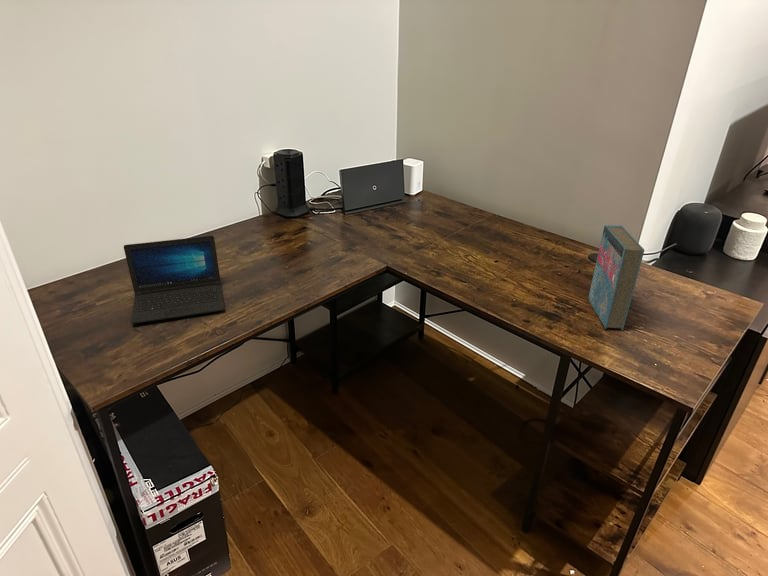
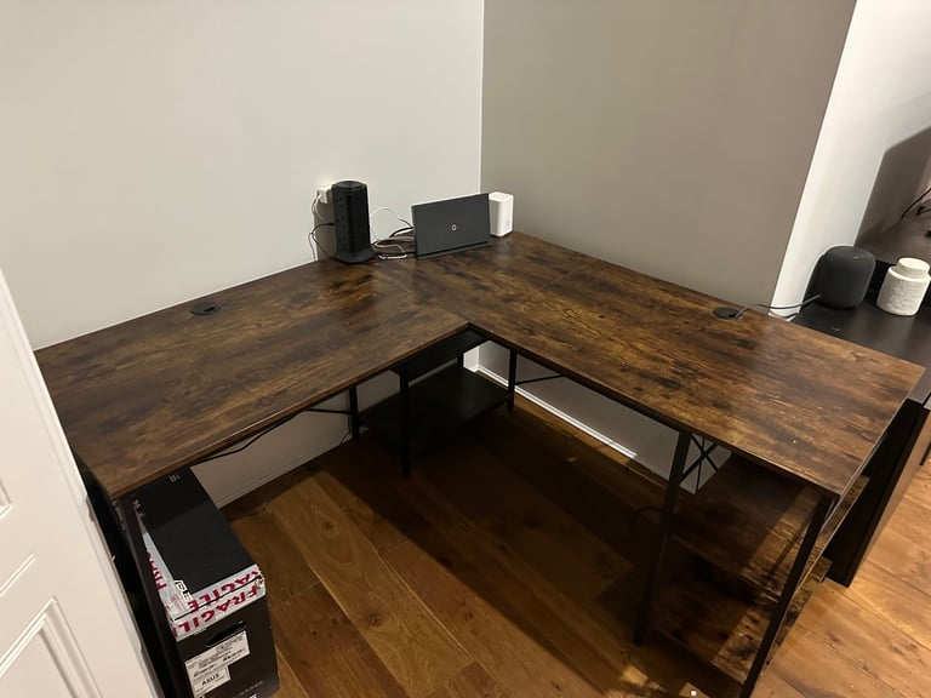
- laptop (174, 277)
- book (613, 276)
